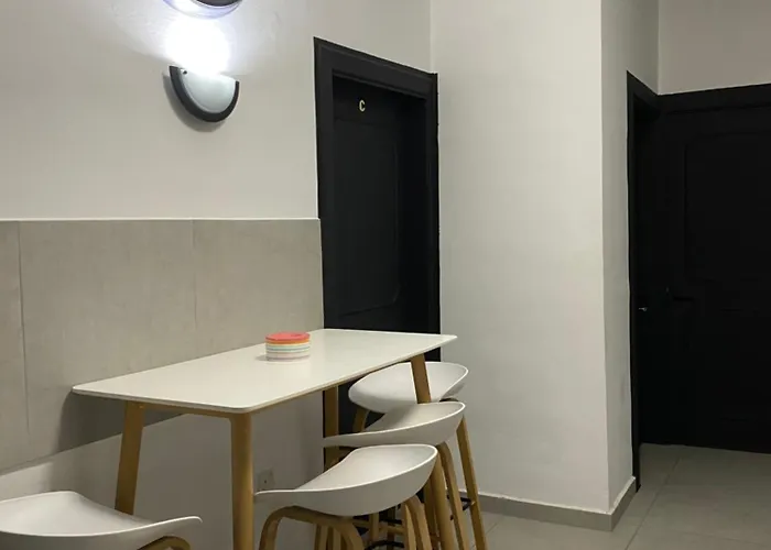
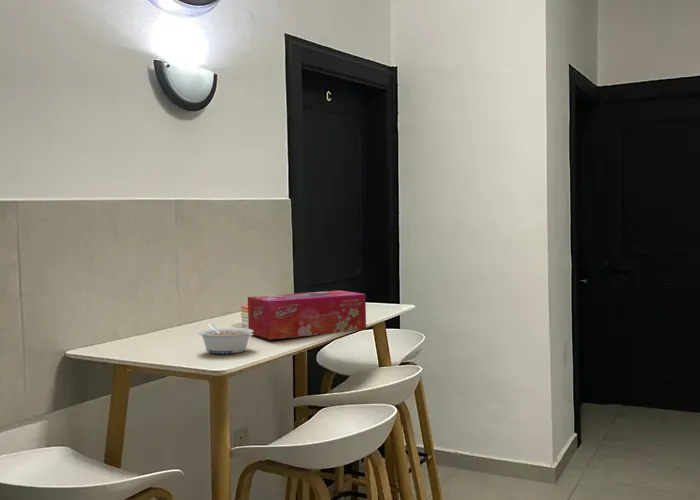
+ legume (224, 339)
+ tissue box (307, 313)
